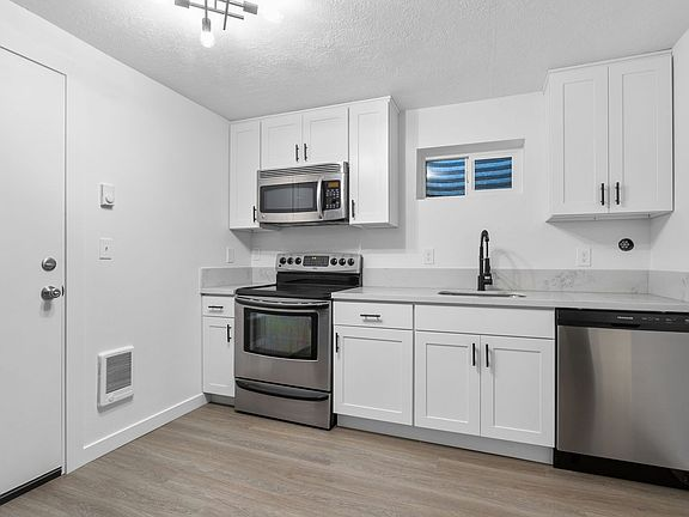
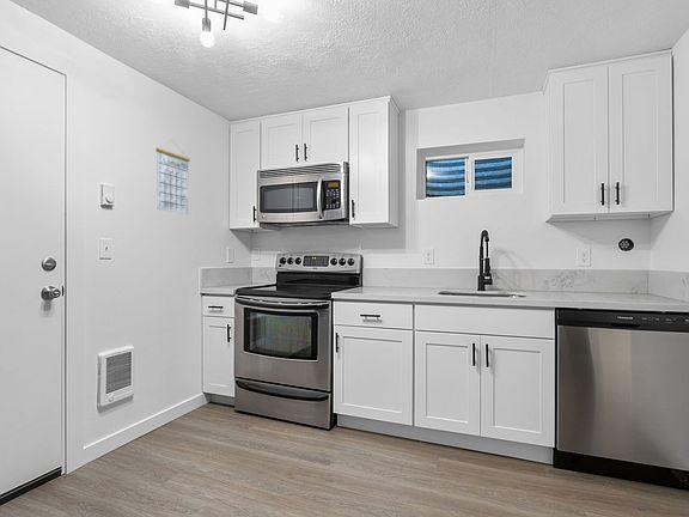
+ calendar (173, 176)
